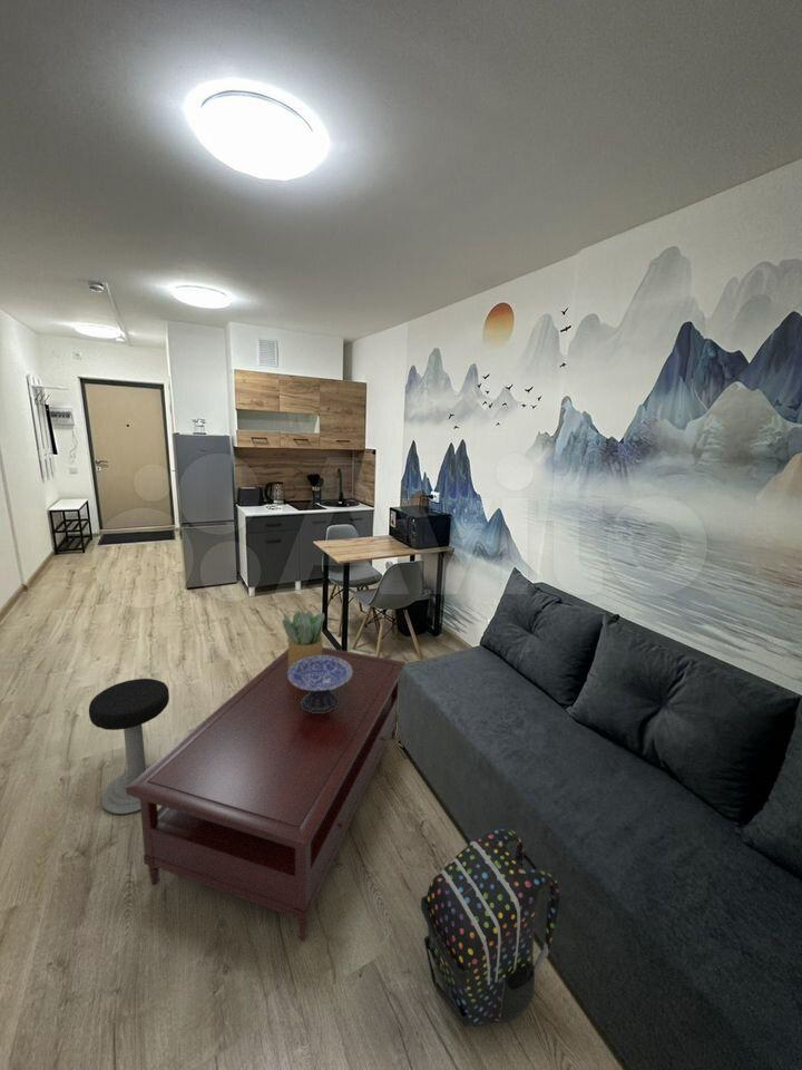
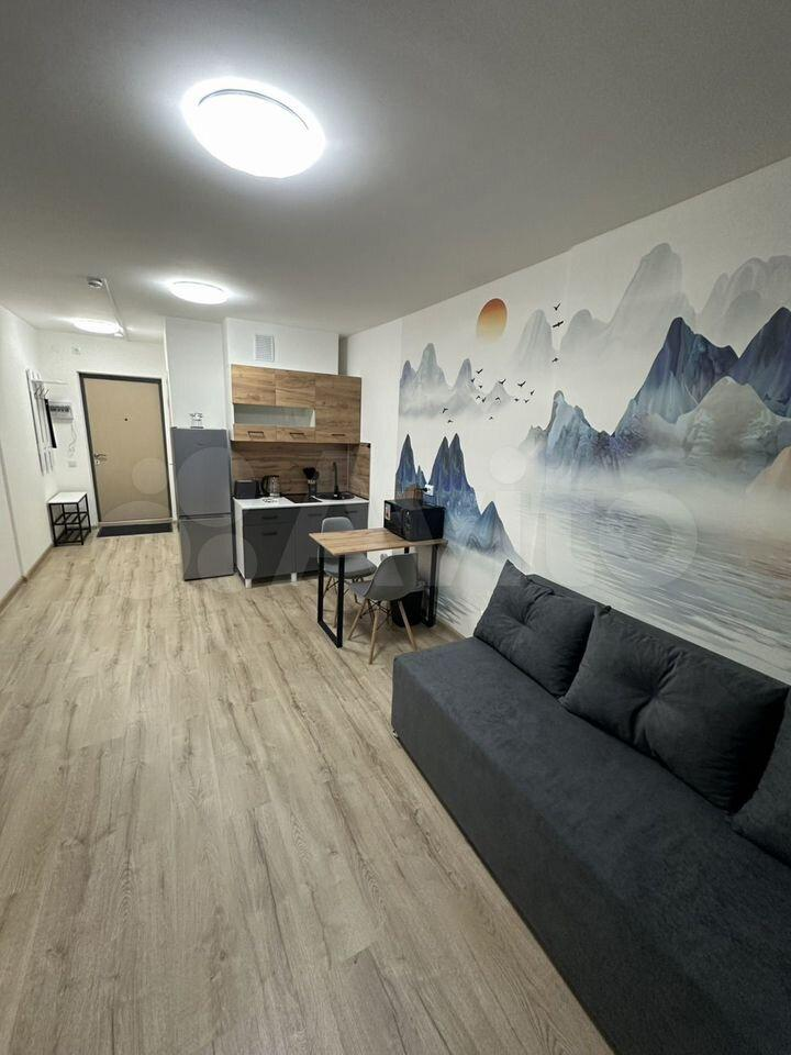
- stool (134, 743)
- potted plant (303, 640)
- coffee table (299, 753)
- decorative bowl (320, 685)
- backpack (488, 922)
